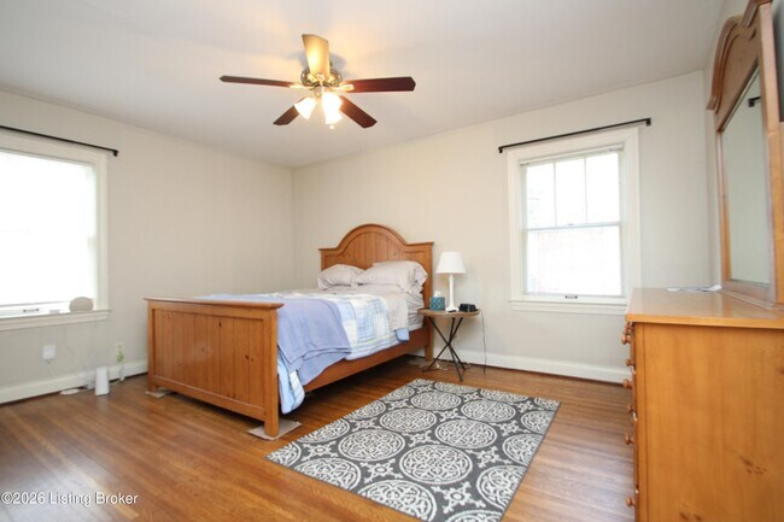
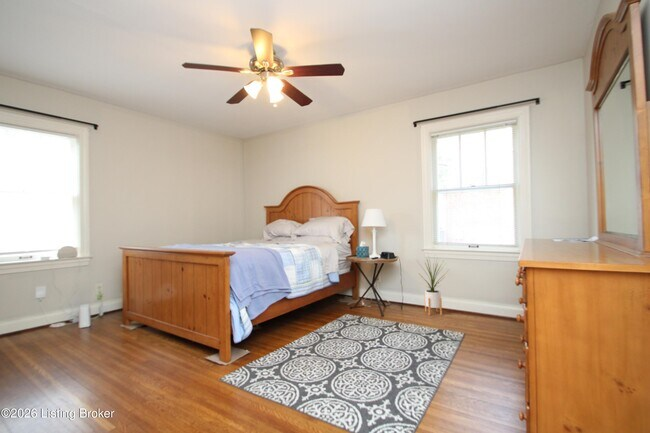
+ house plant (431, 284)
